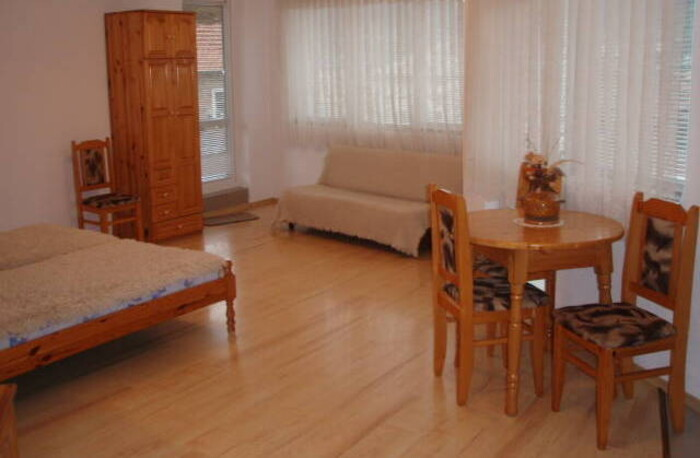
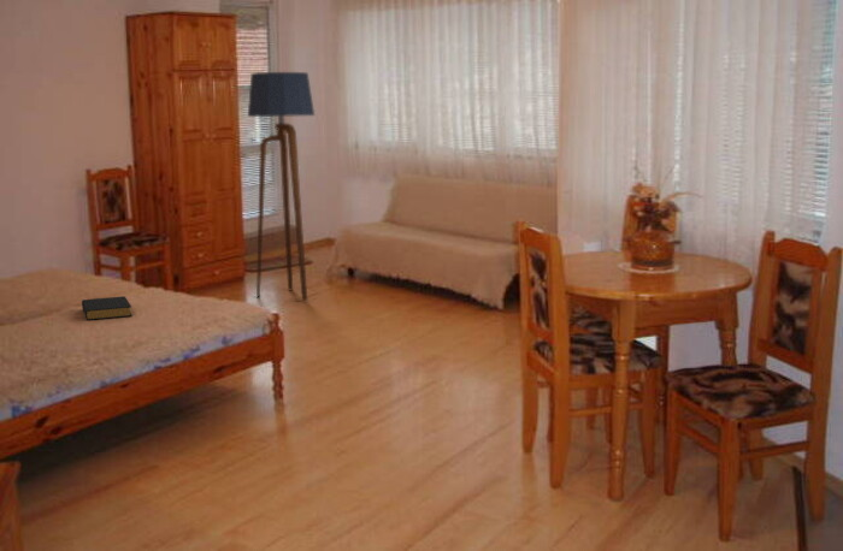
+ floor lamp (283, 186)
+ hardback book (106, 307)
